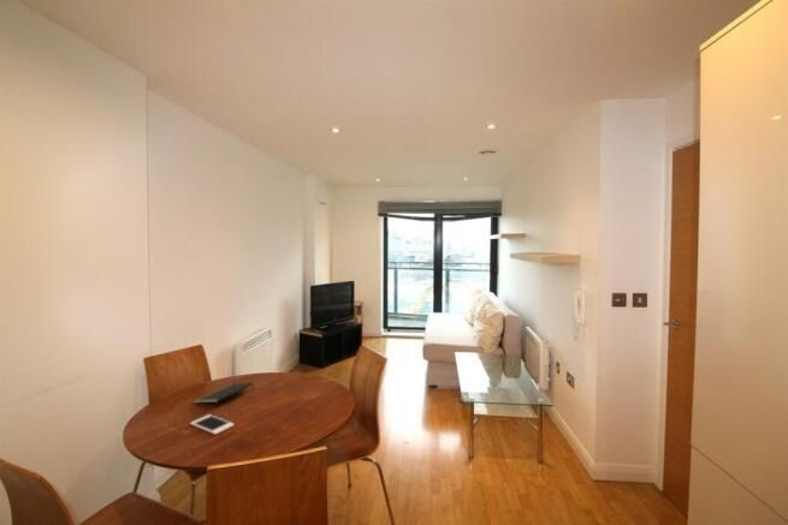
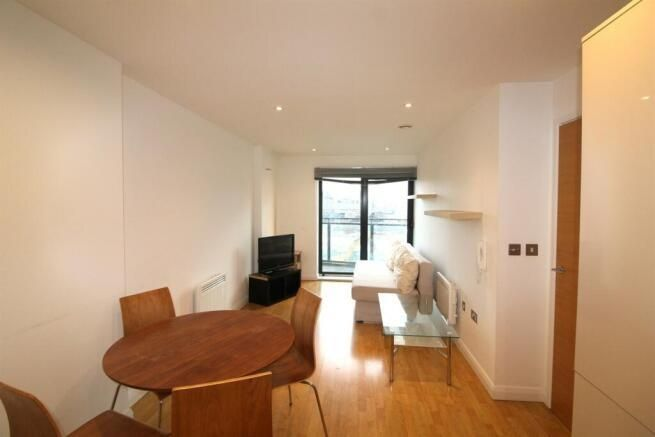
- cell phone (212, 424)
- notepad (224, 392)
